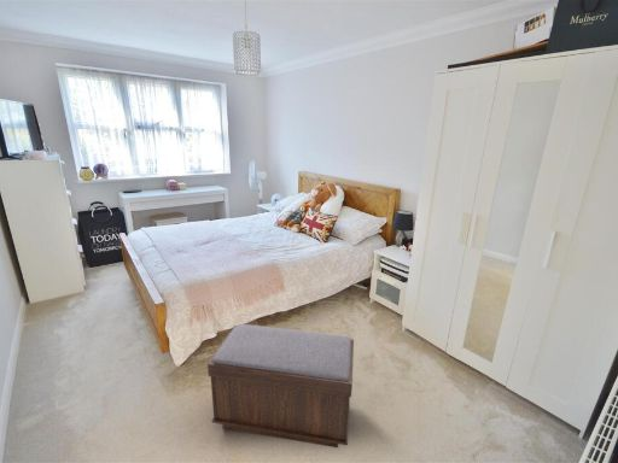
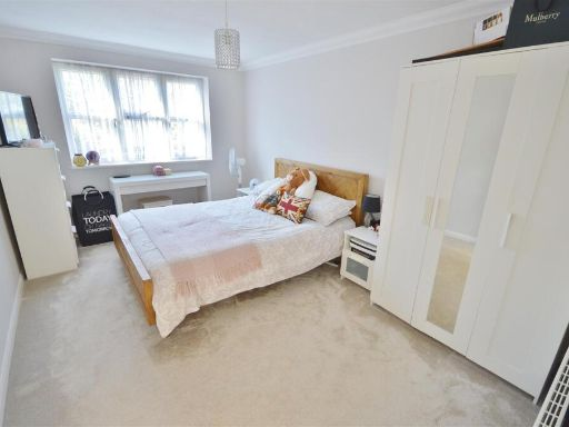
- bench (285, 380)
